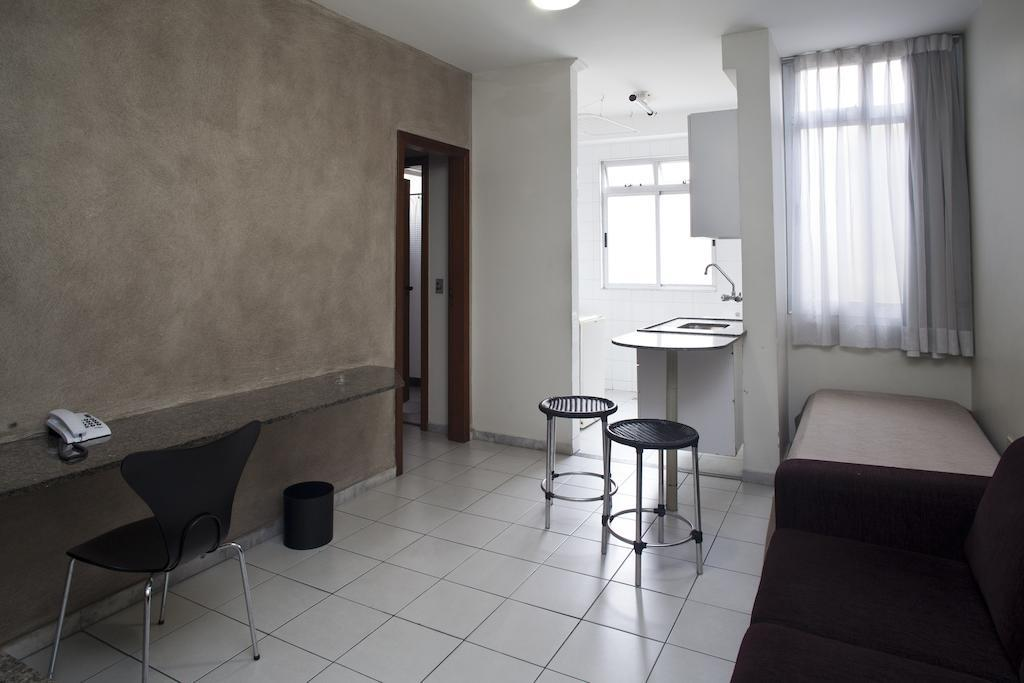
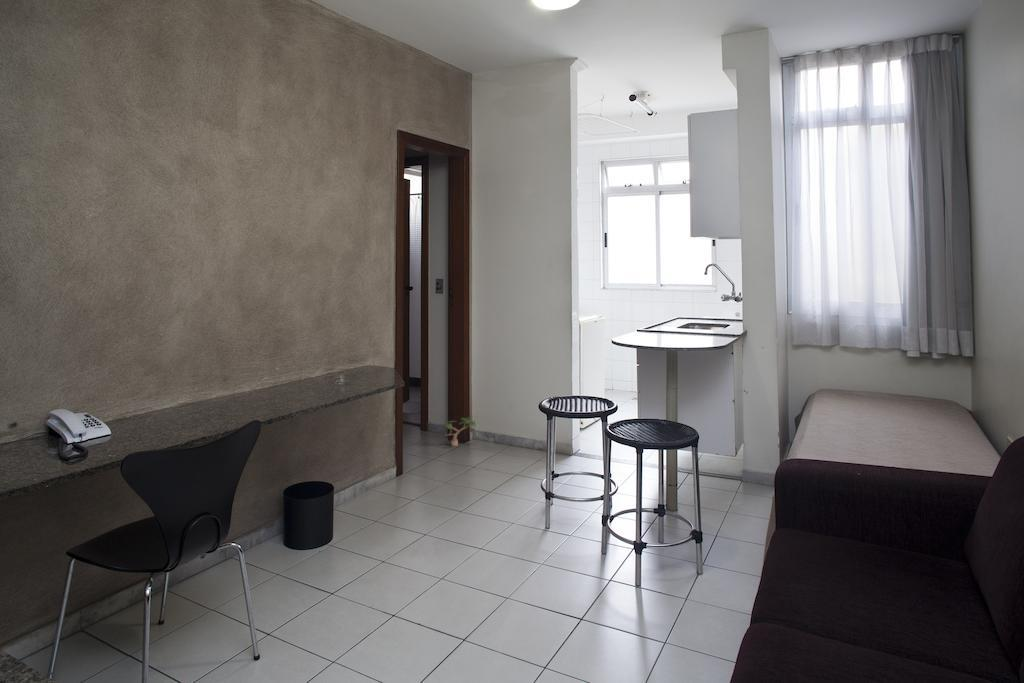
+ potted plant (460, 430)
